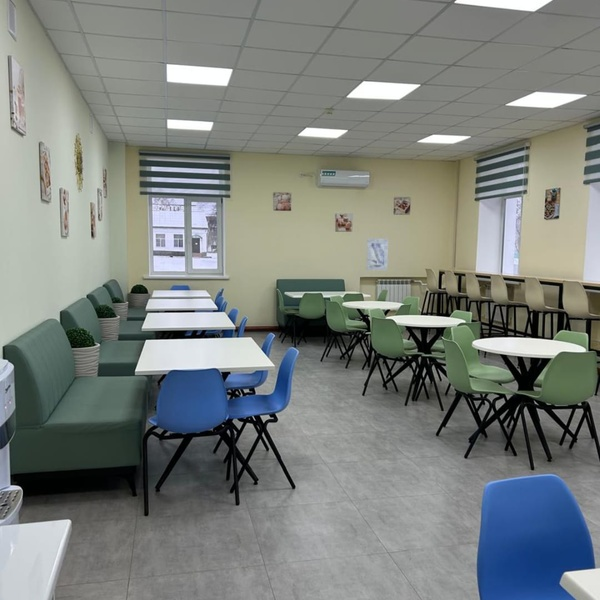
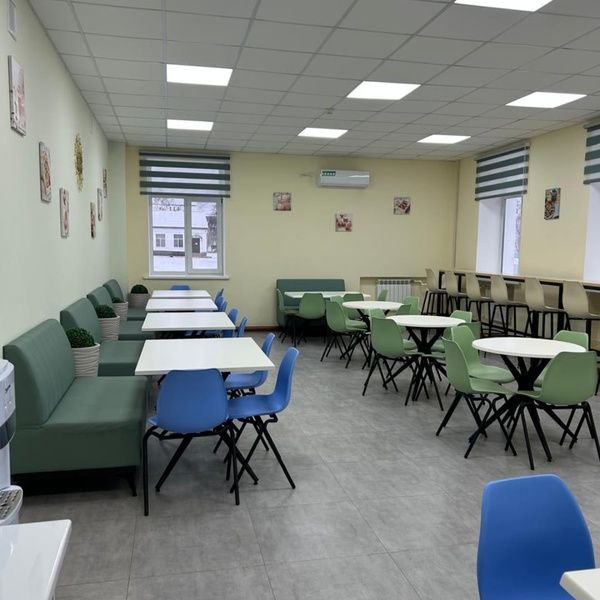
- wall art (377, 254)
